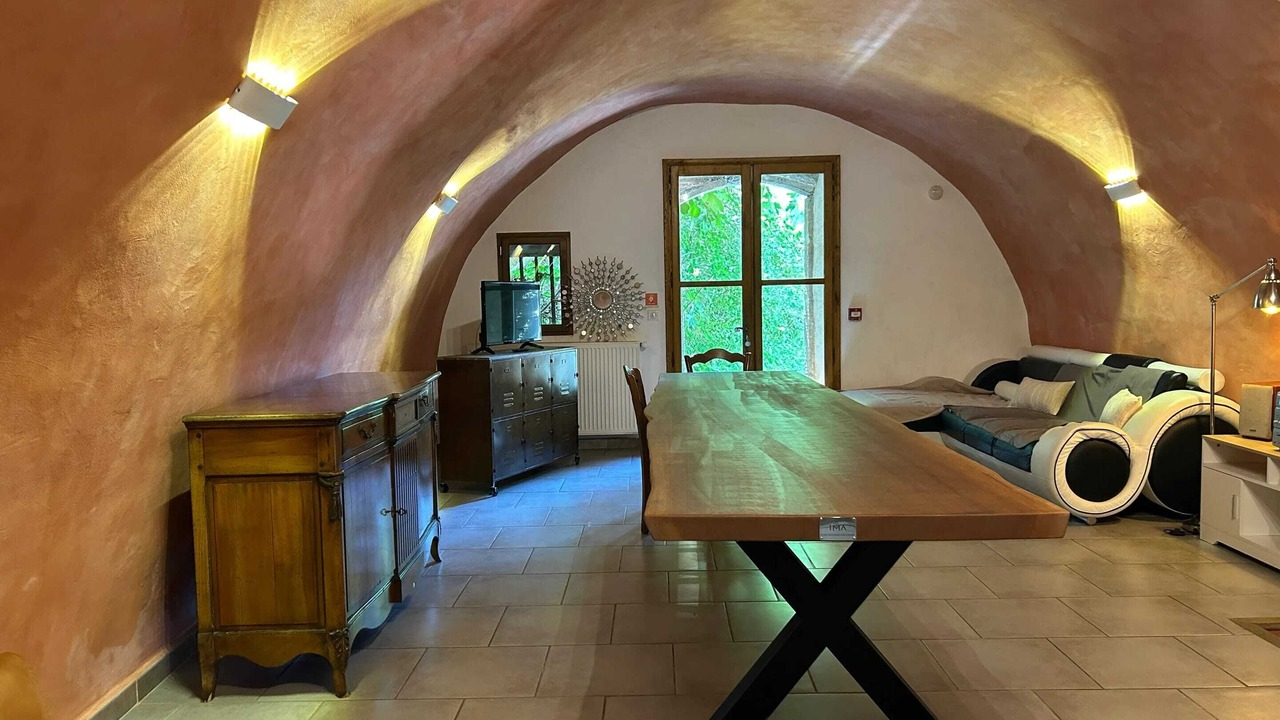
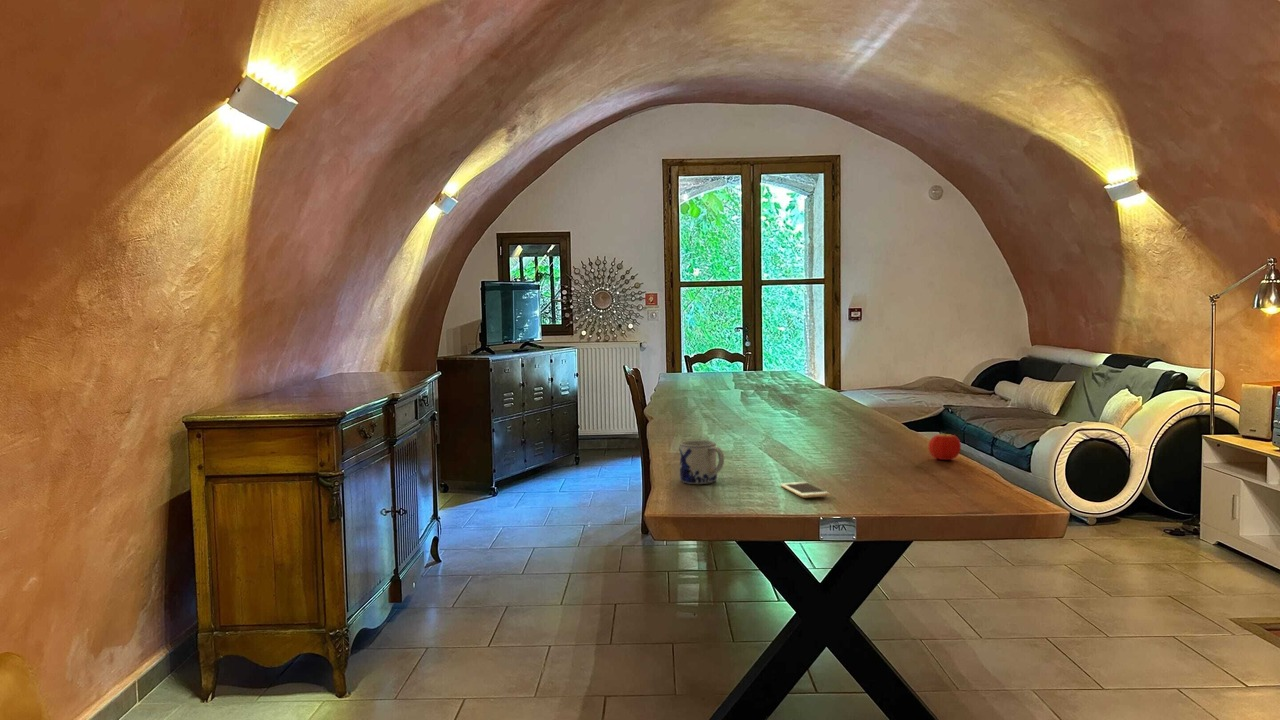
+ smartphone (804, 489)
+ mug (702, 462)
+ fruit (944, 445)
